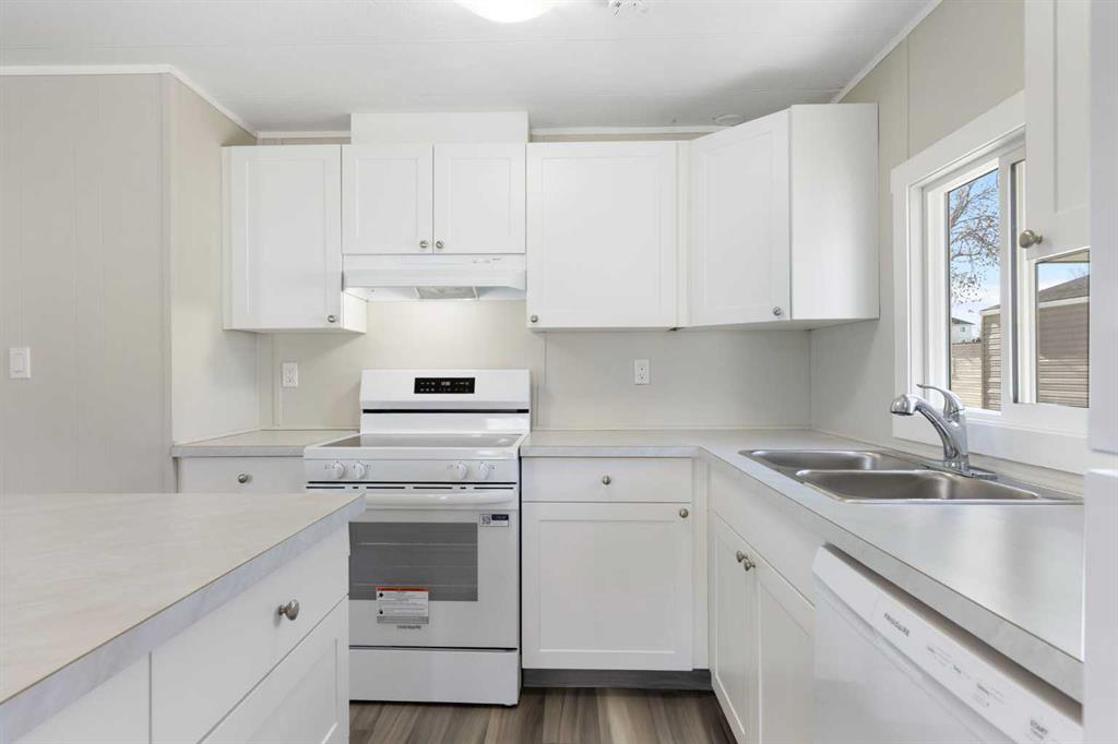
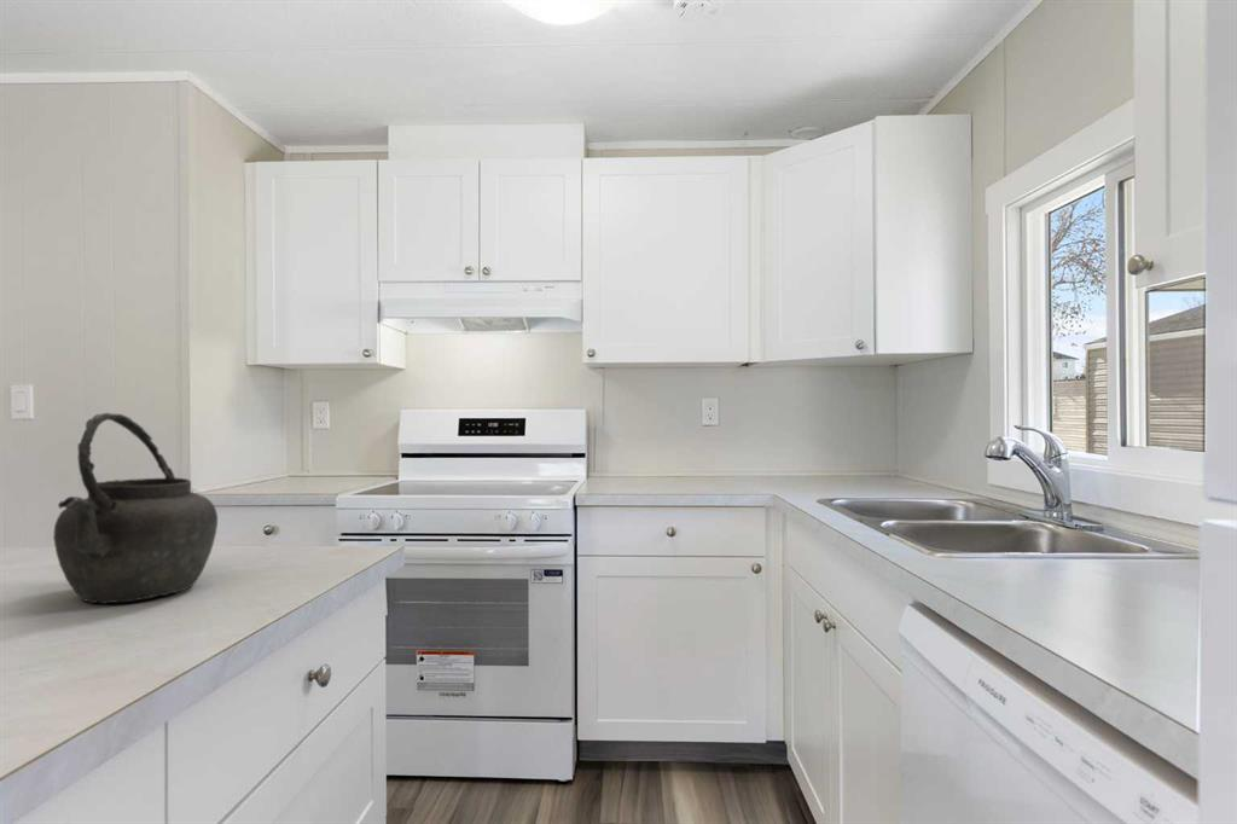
+ kettle (123, 504)
